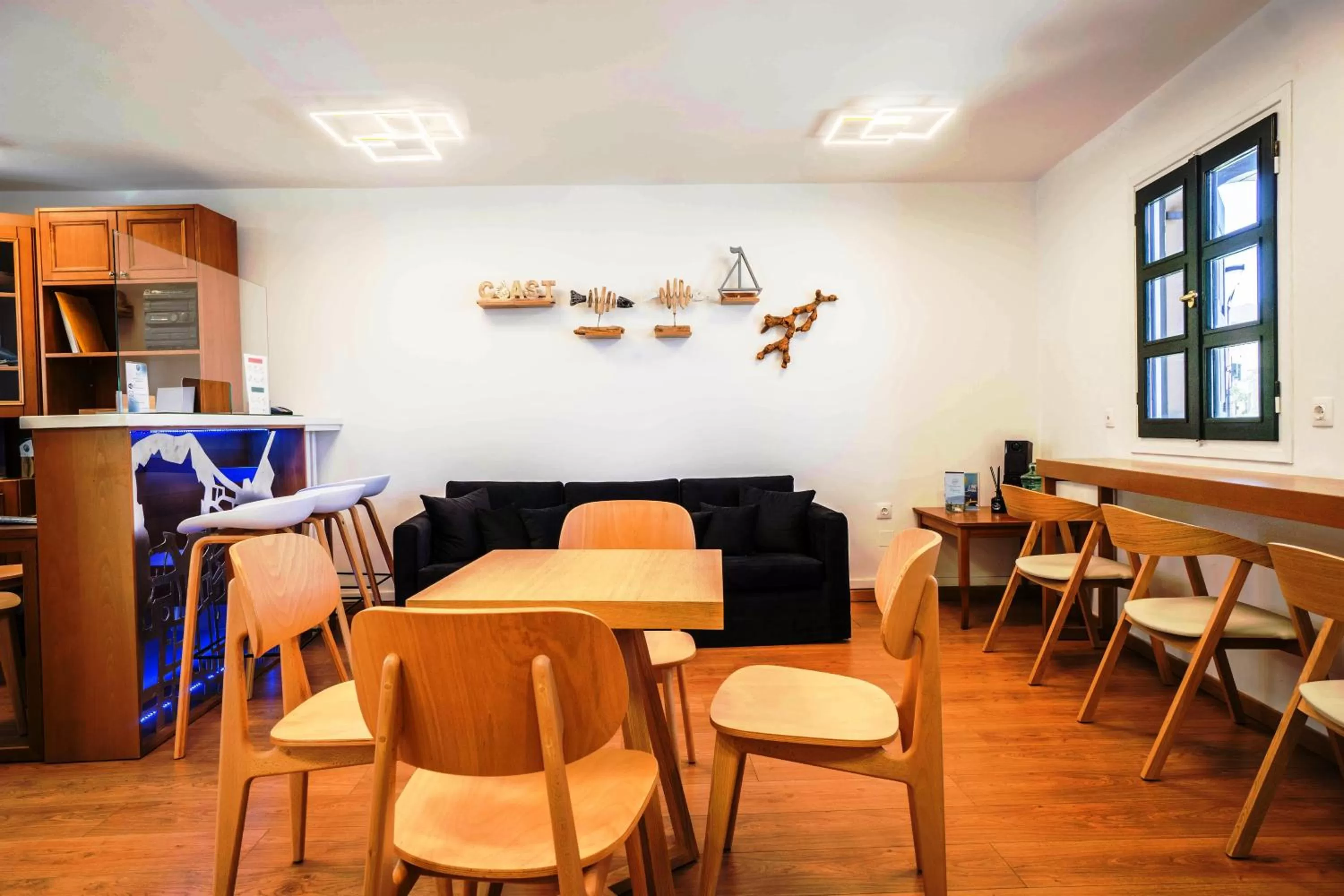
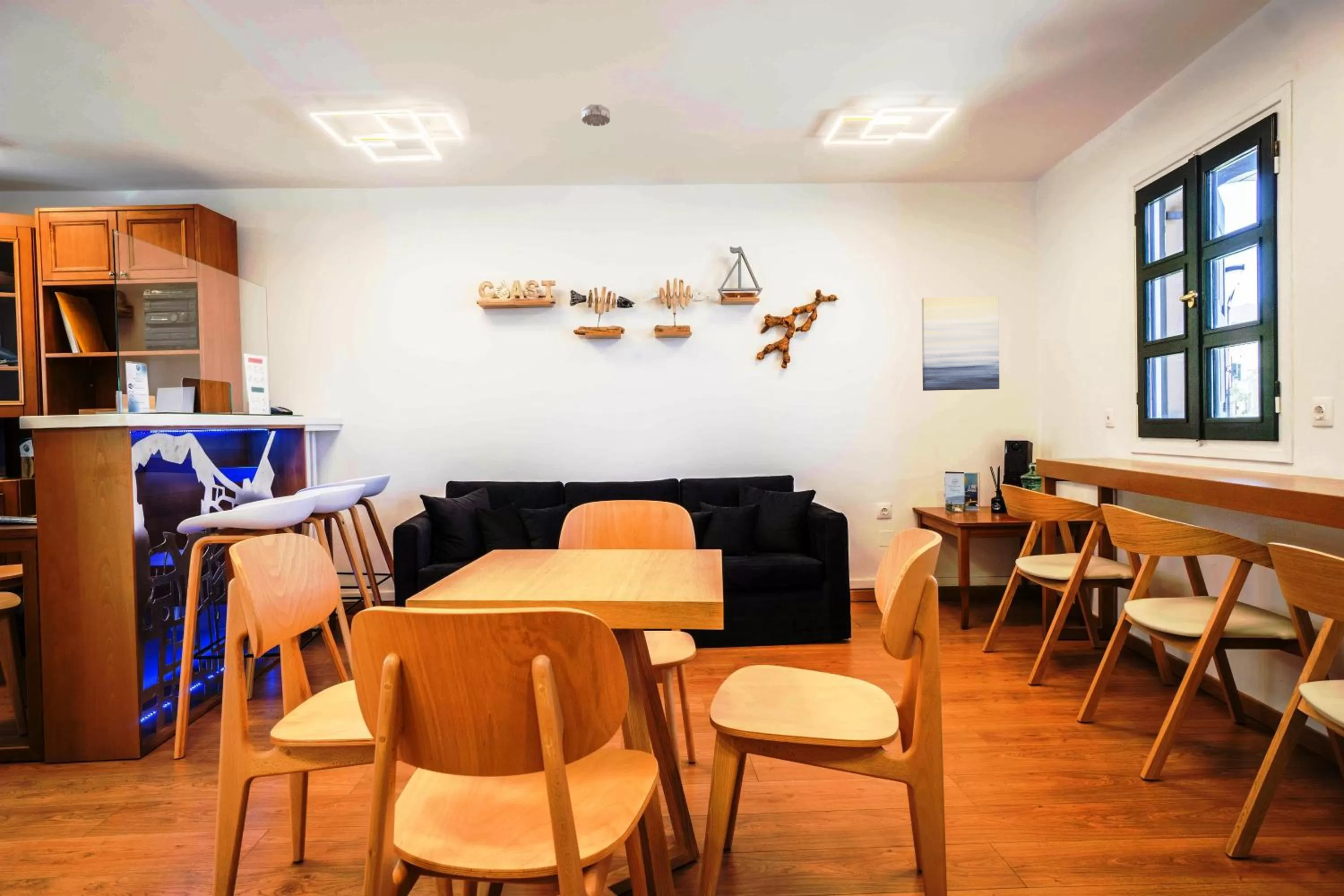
+ wall art (960, 344)
+ smoke detector (596, 115)
